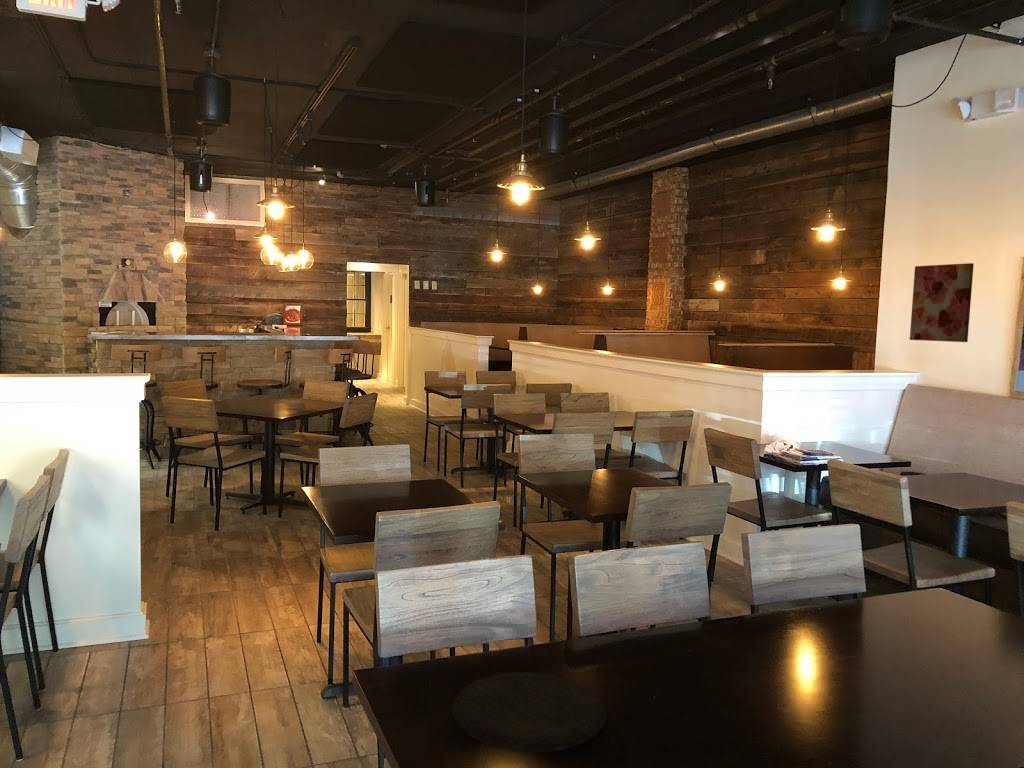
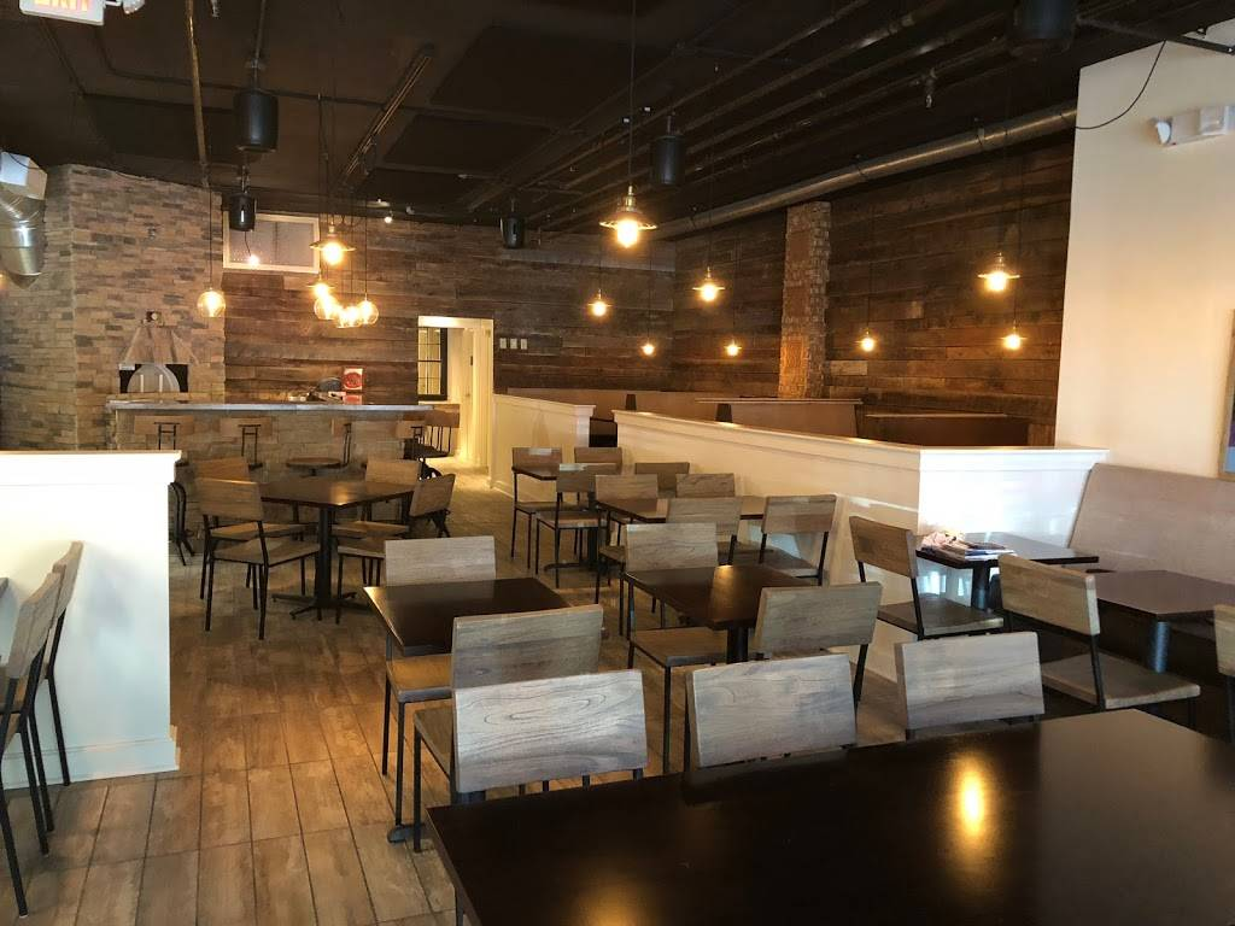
- wall art (940, 303)
- plate (528, 714)
